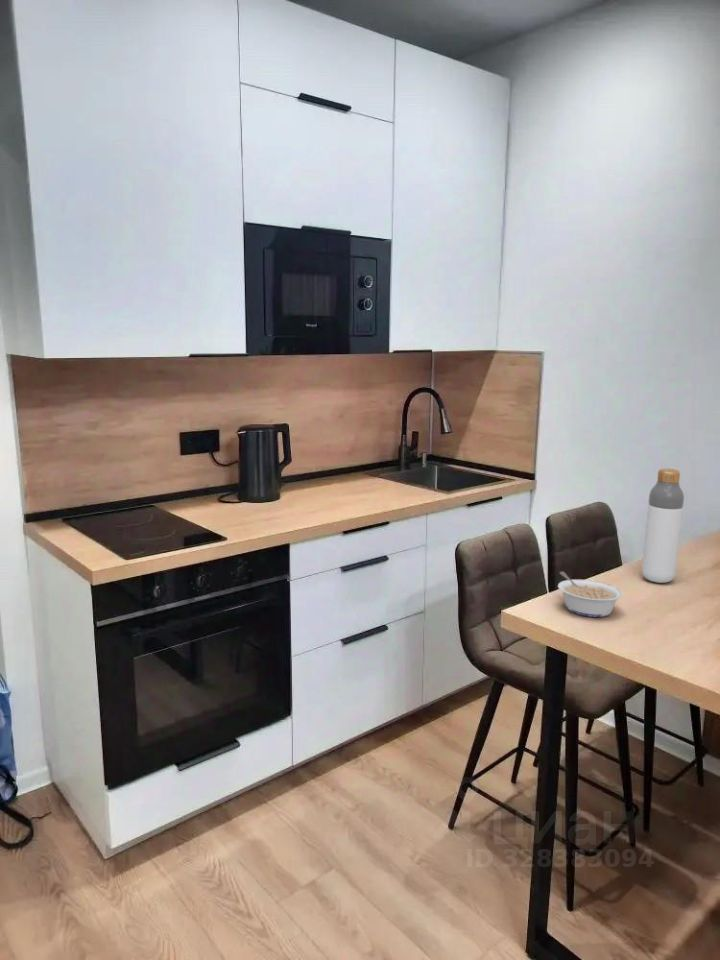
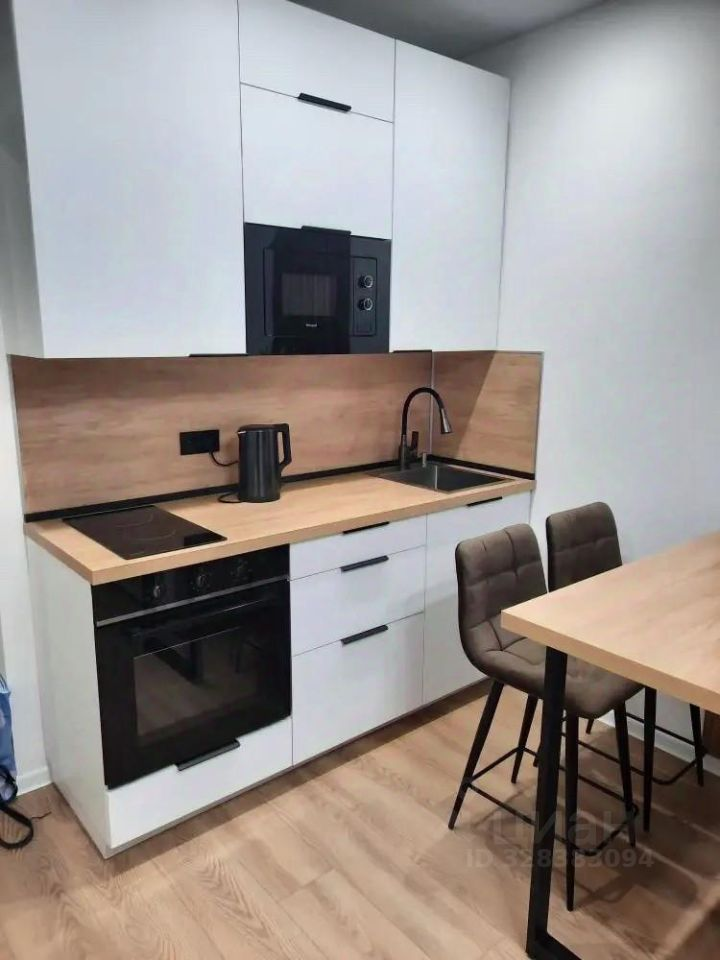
- legume (586, 596)
- bottle (663, 525)
